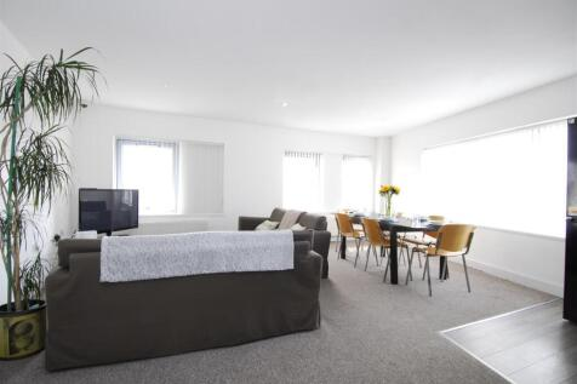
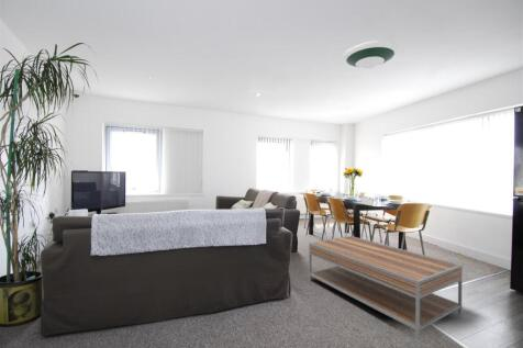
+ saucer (369, 60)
+ coffee table (376, 273)
